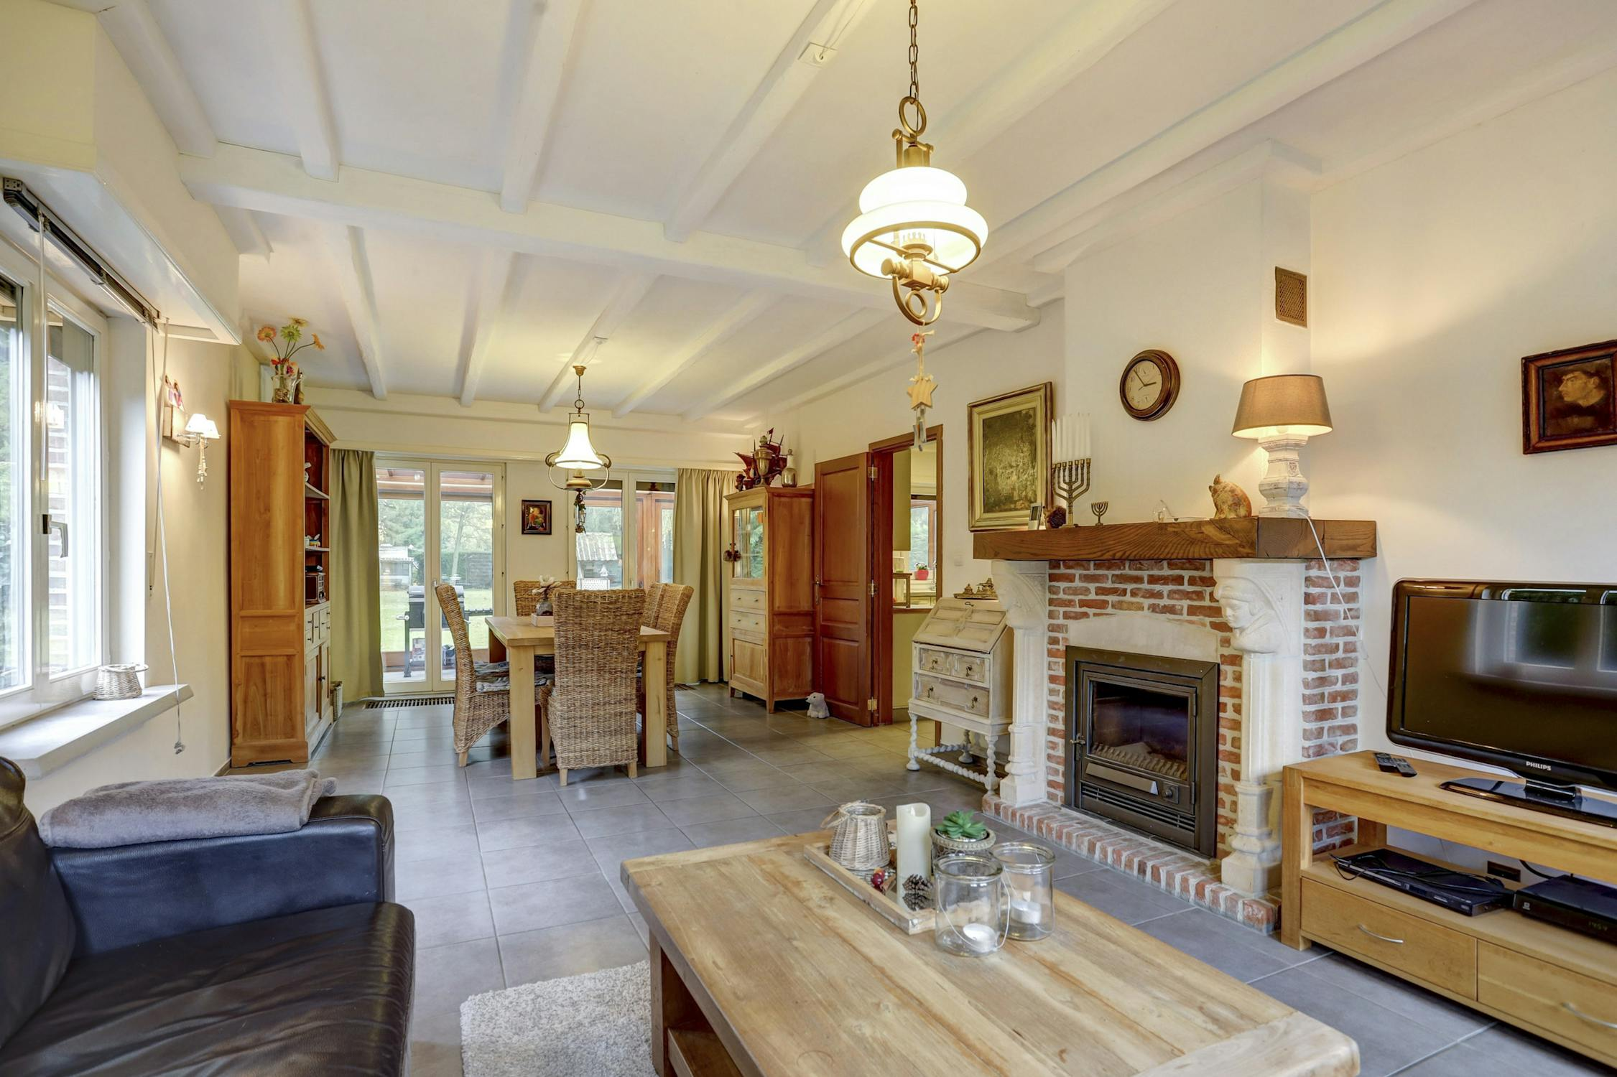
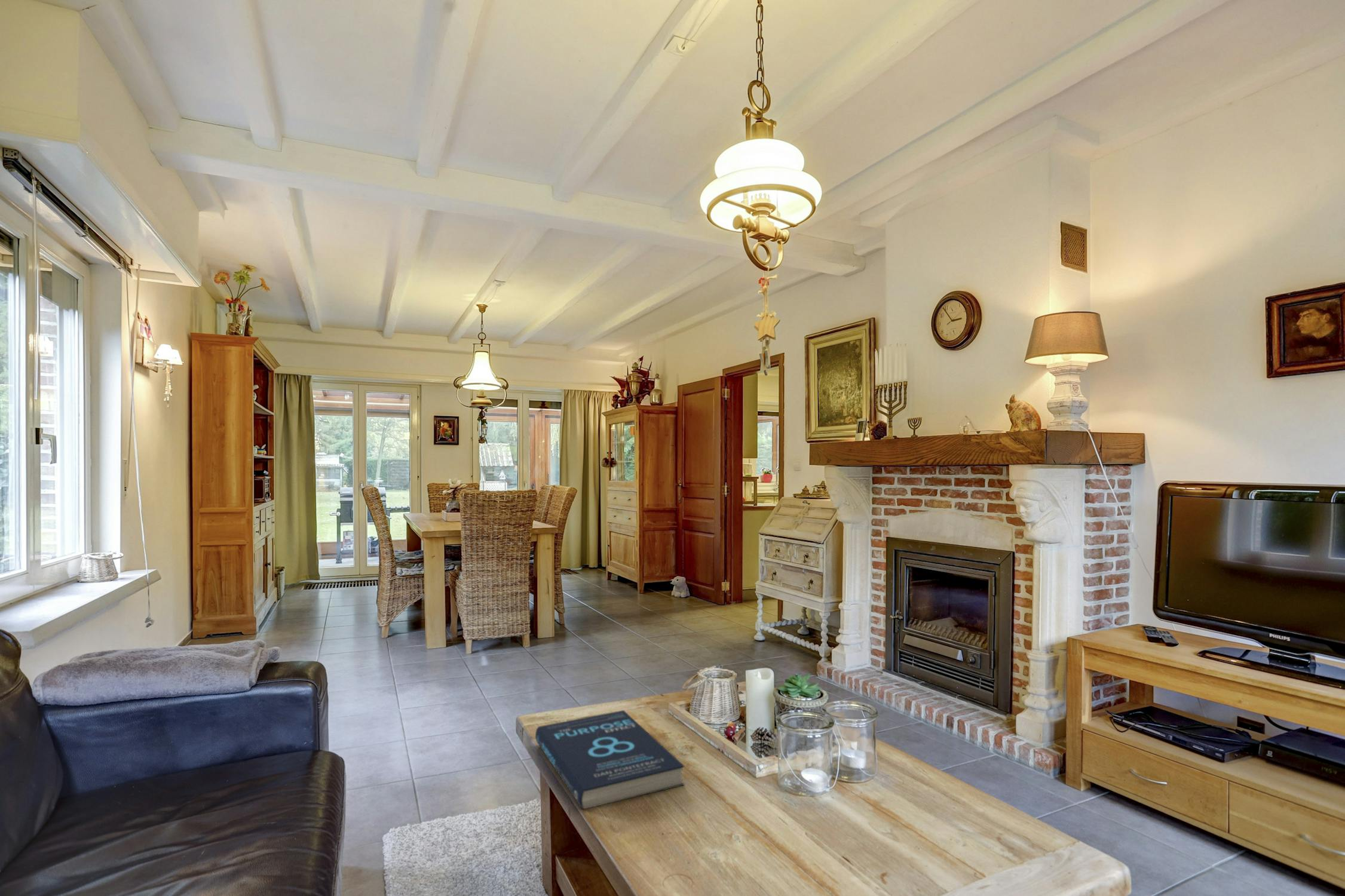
+ book (605, 754)
